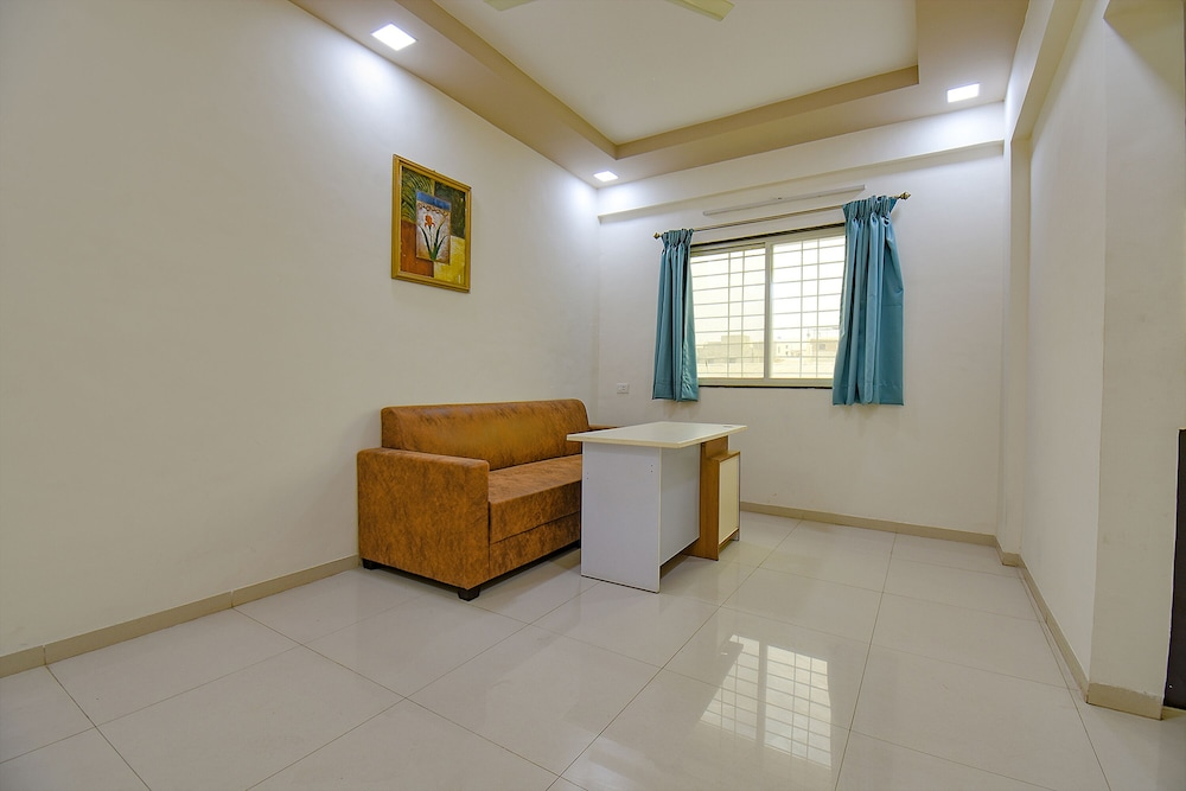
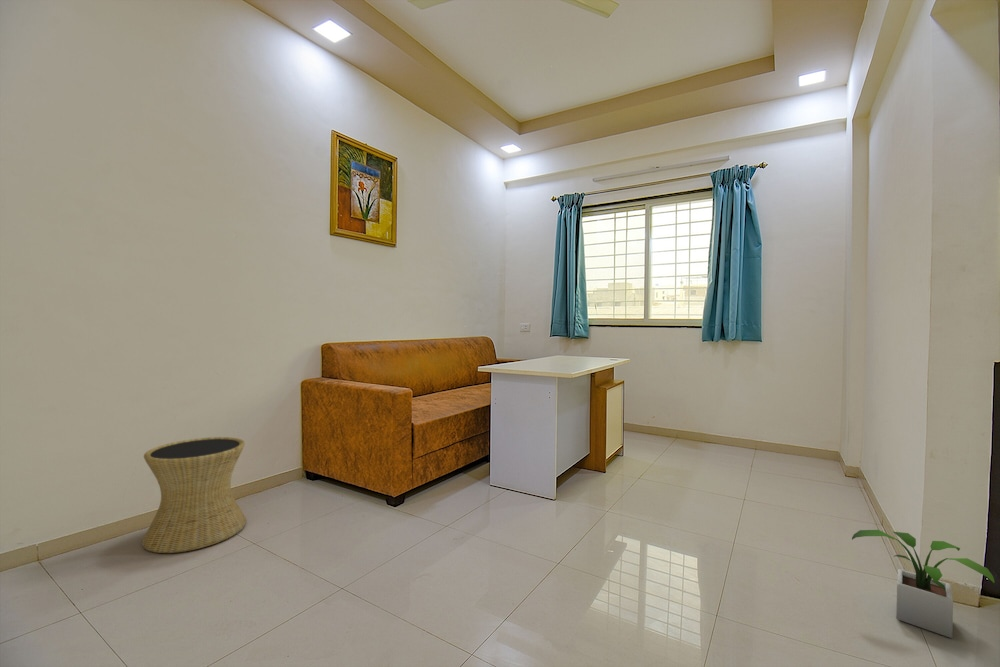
+ side table (197, 489)
+ potted plant (916, 576)
